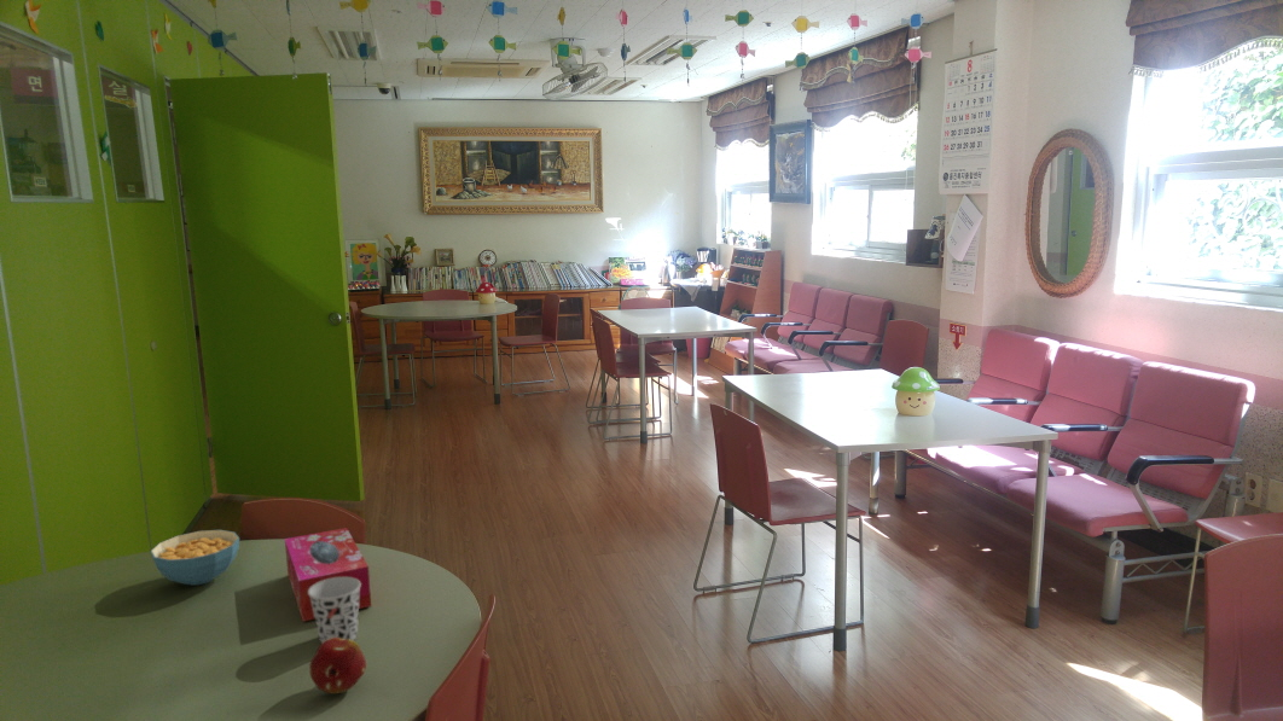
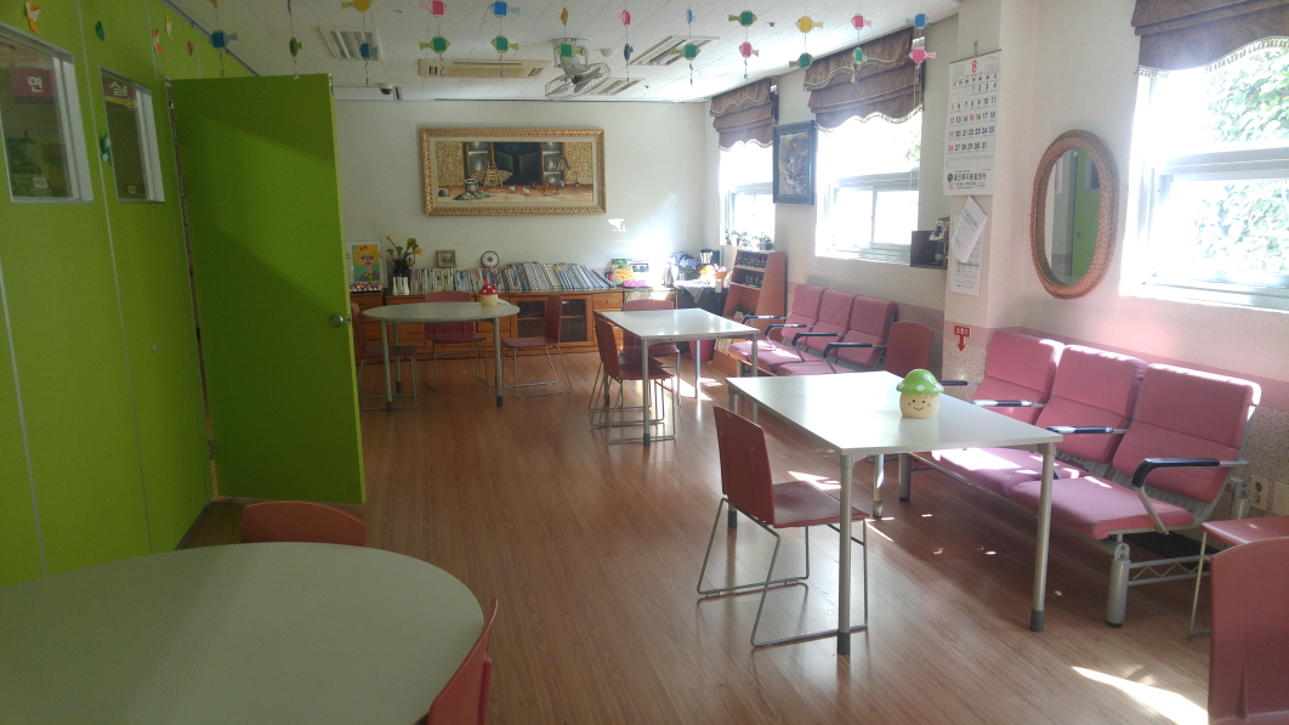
- cup (336, 612)
- fruit (338, 663)
- cereal bowl (197, 562)
- tissue box (326, 570)
